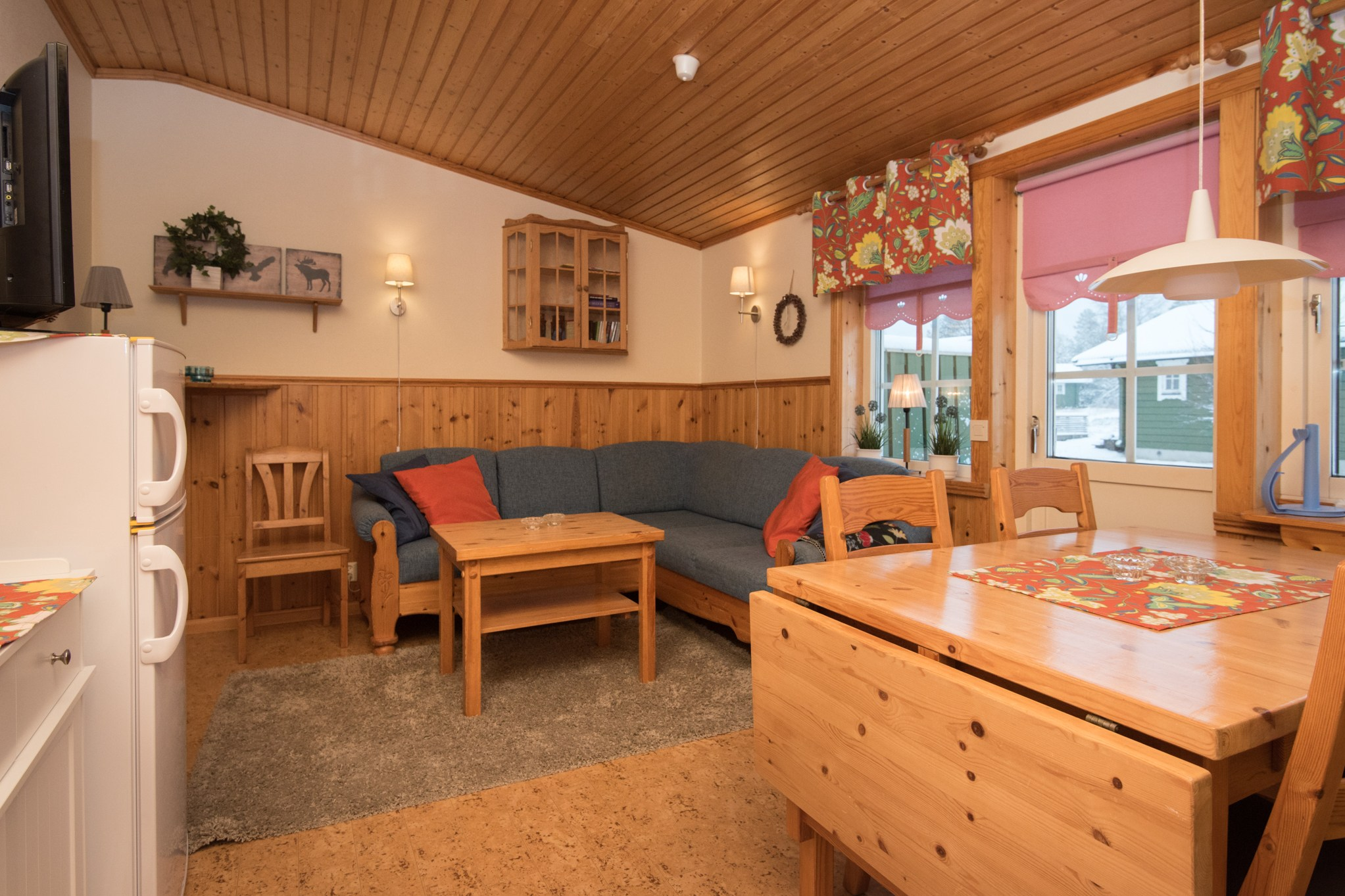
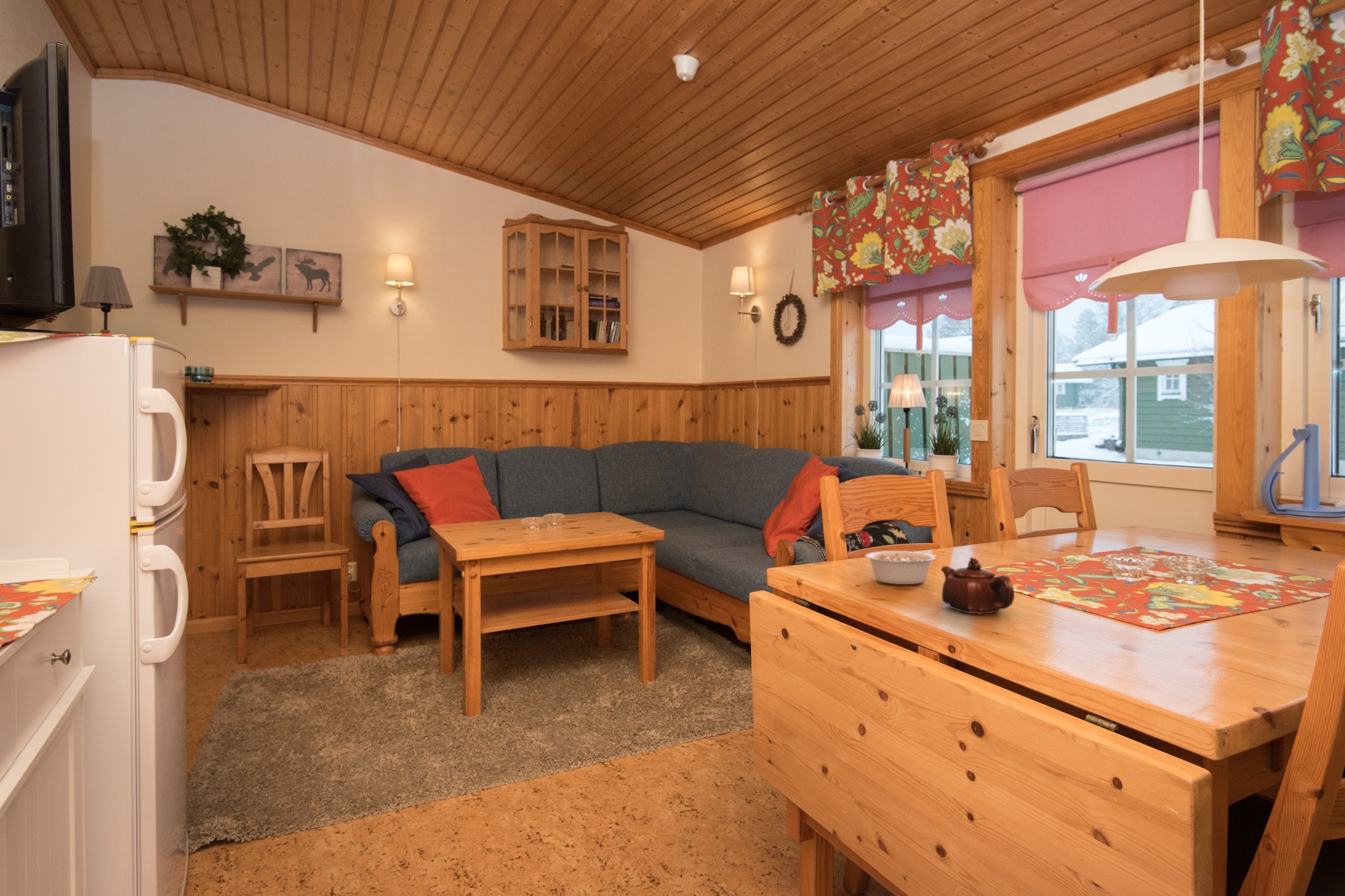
+ legume (902, 565)
+ teapot (975, 583)
